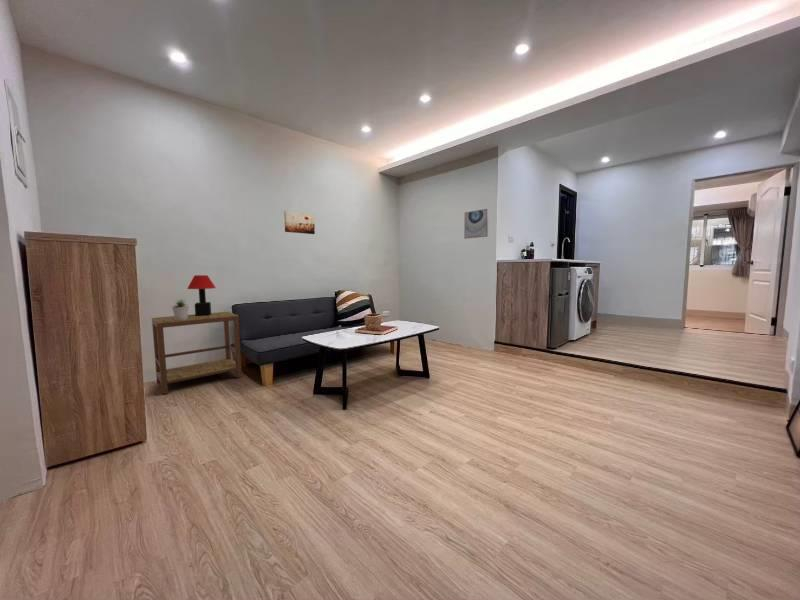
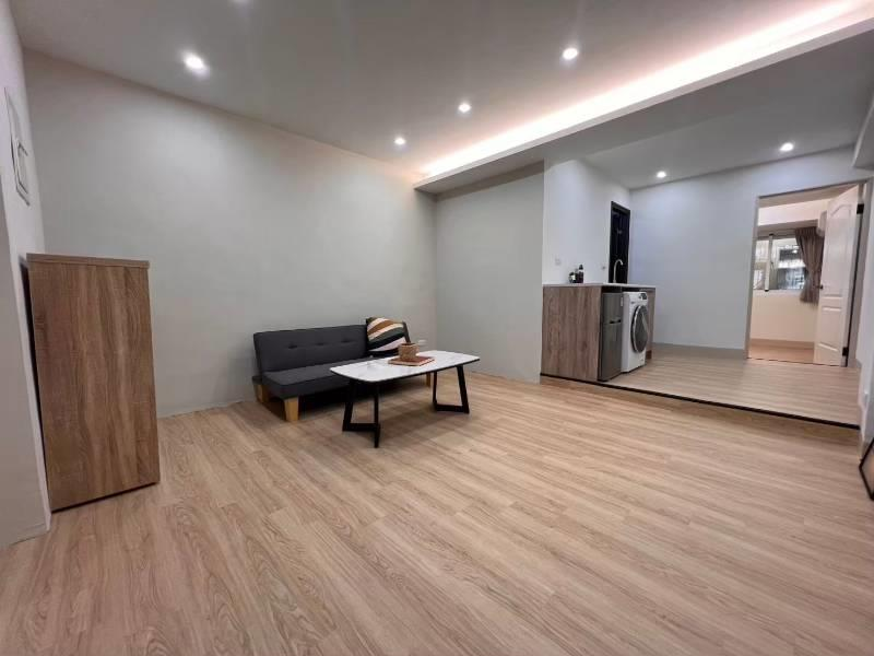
- potted plant (180, 308)
- side table (199, 349)
- wall art (475, 224)
- wall art (300, 222)
- table lamp (202, 295)
